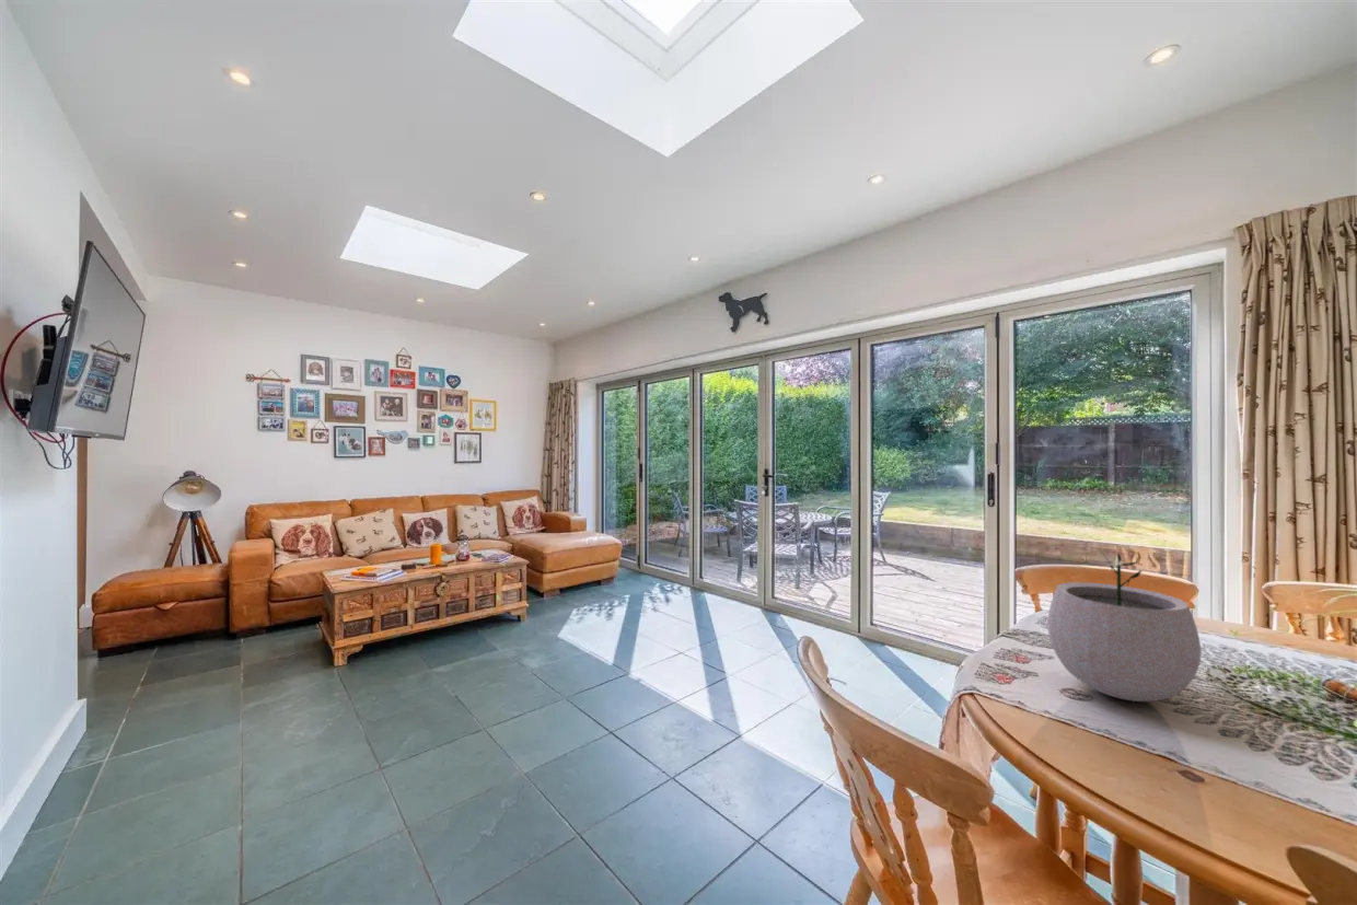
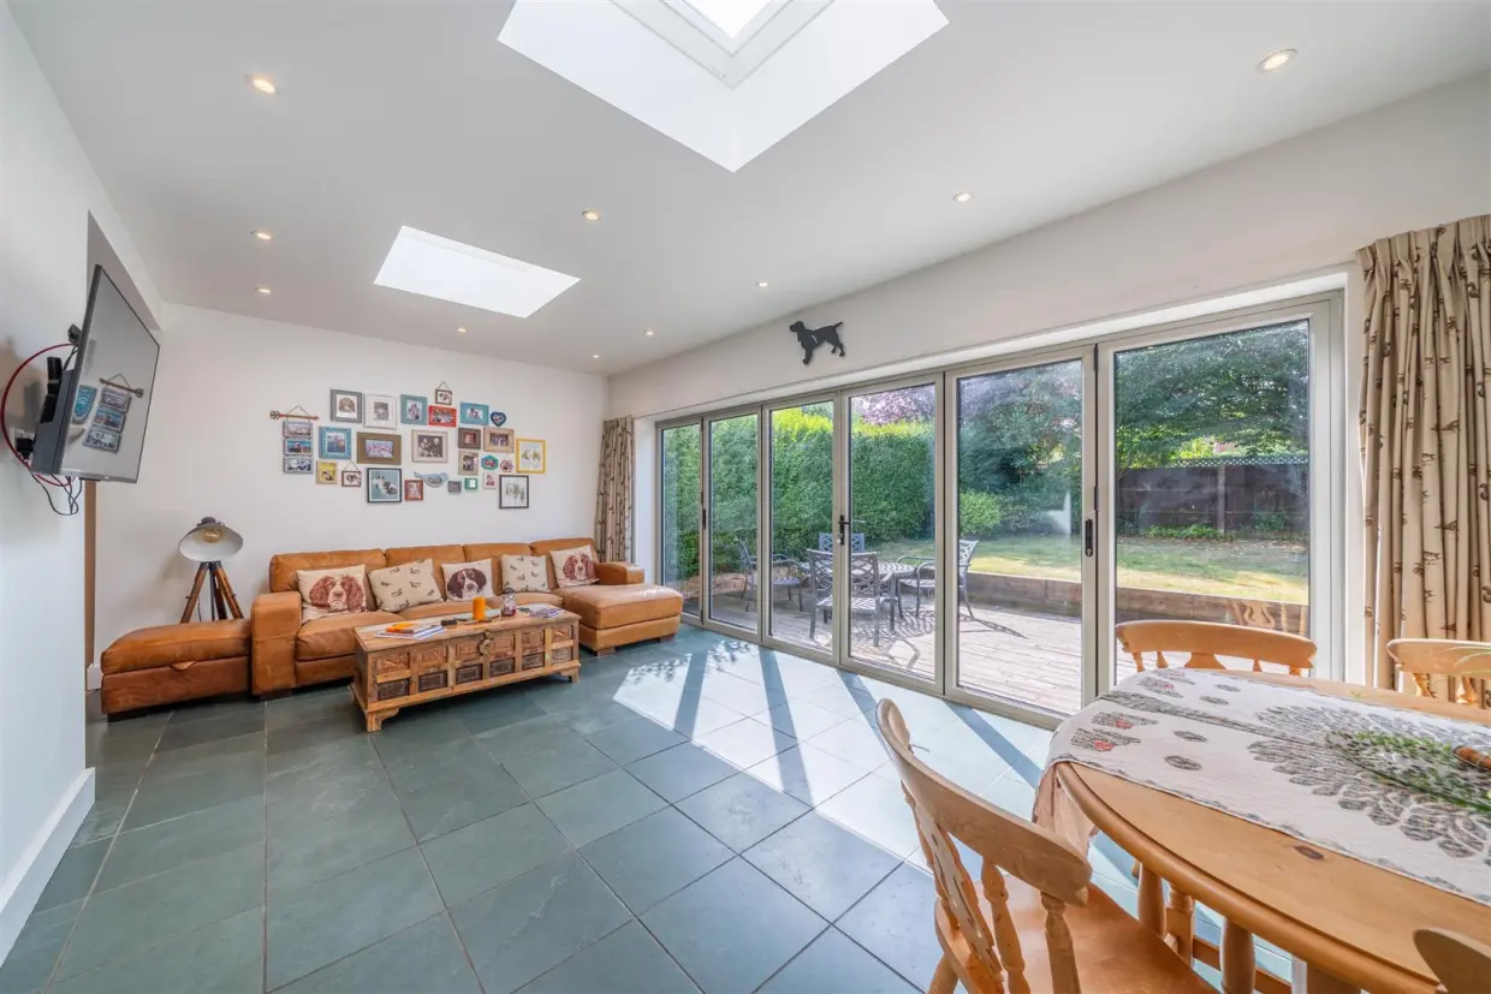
- plant pot (1117, 622)
